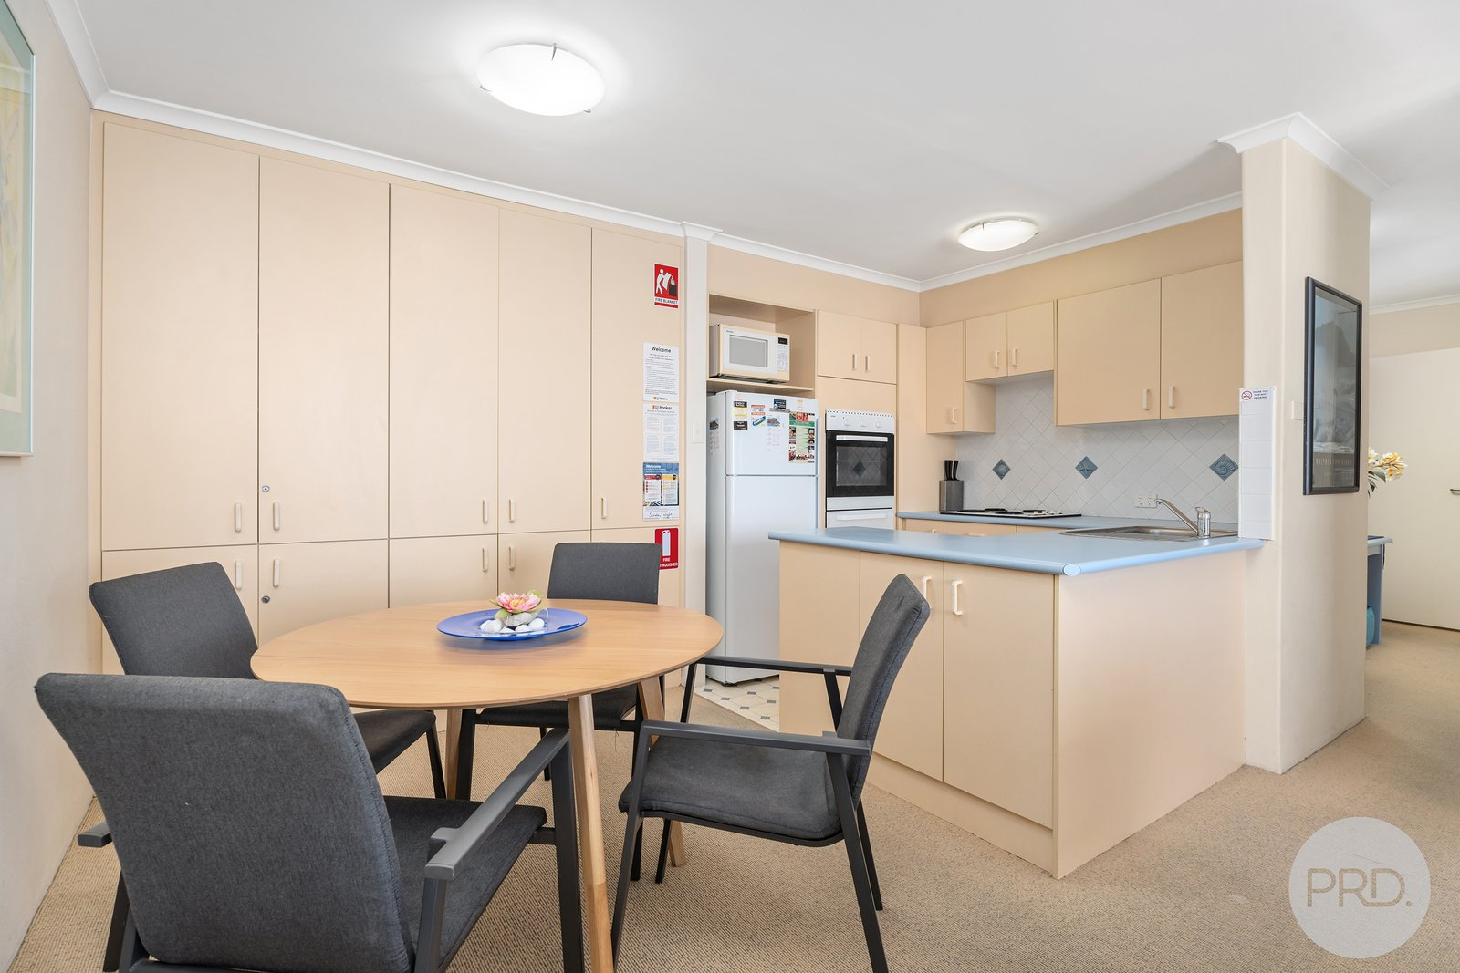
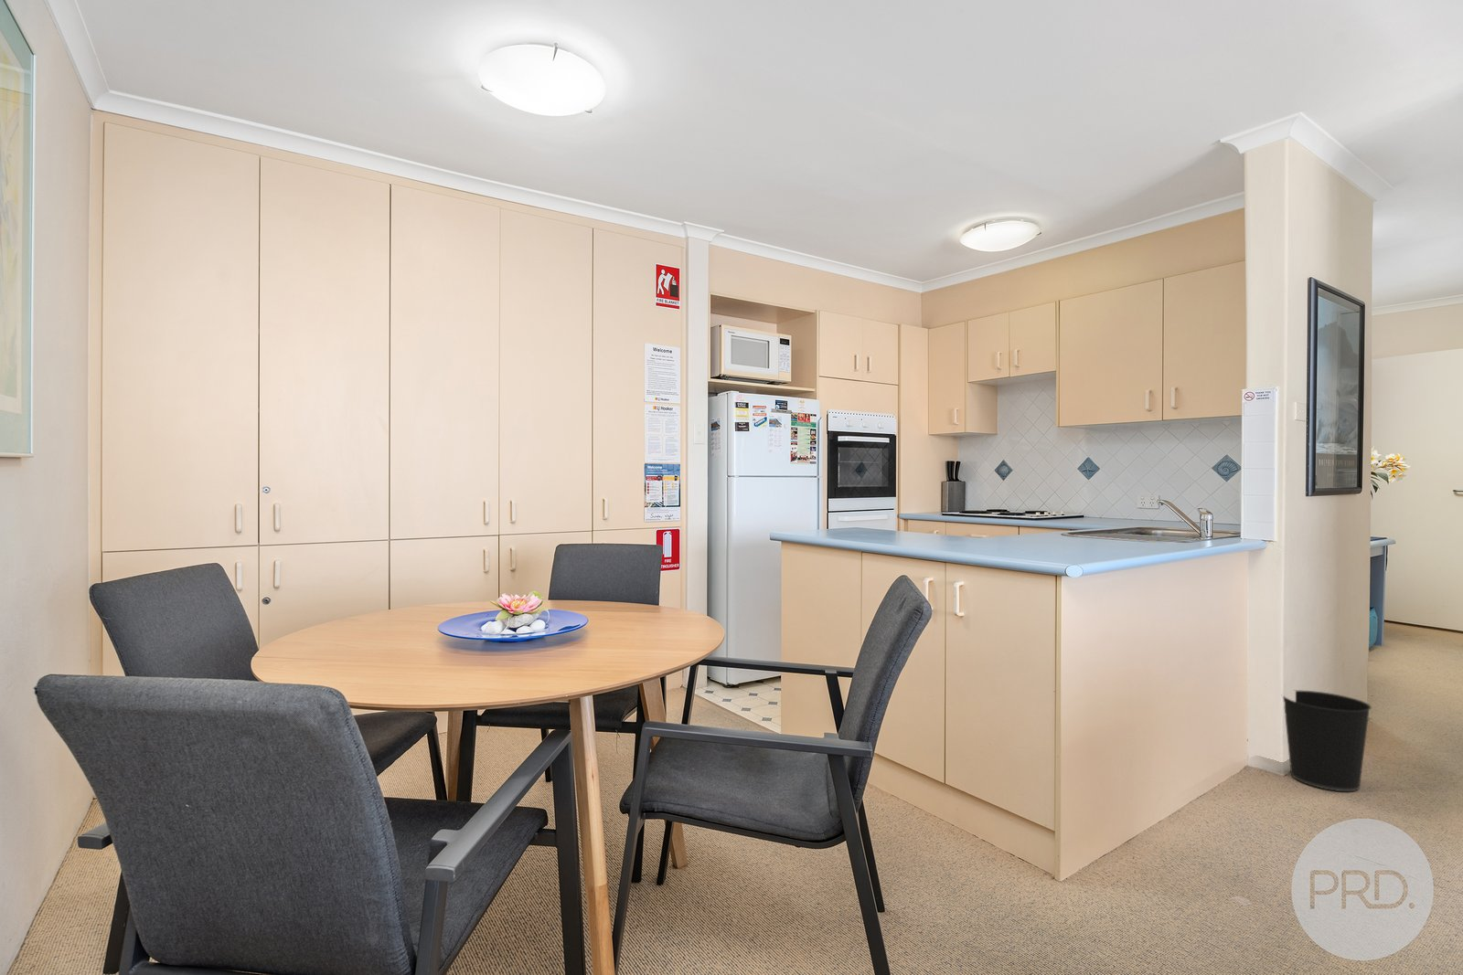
+ wastebasket (1324, 740)
